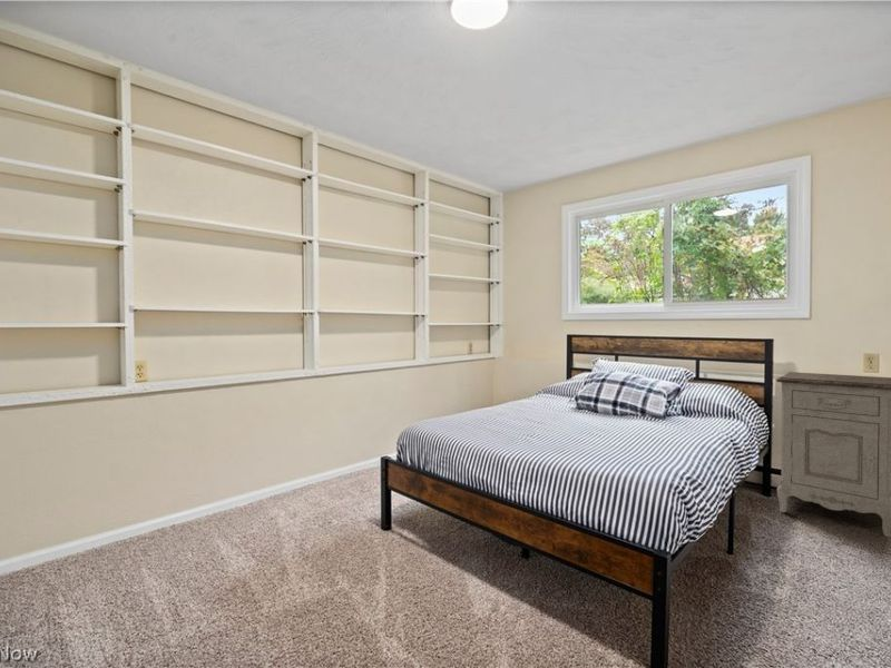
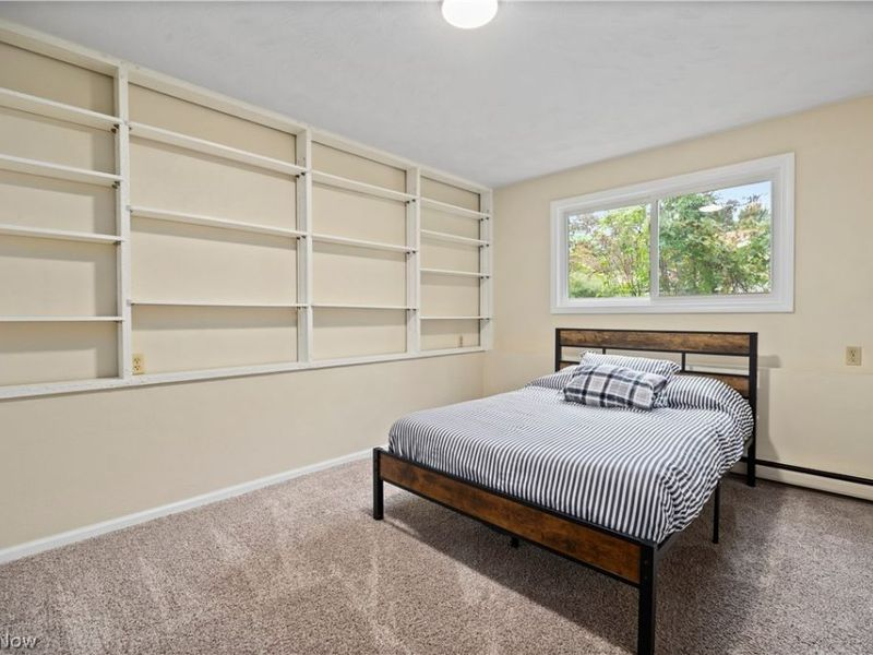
- nightstand (835, 446)
